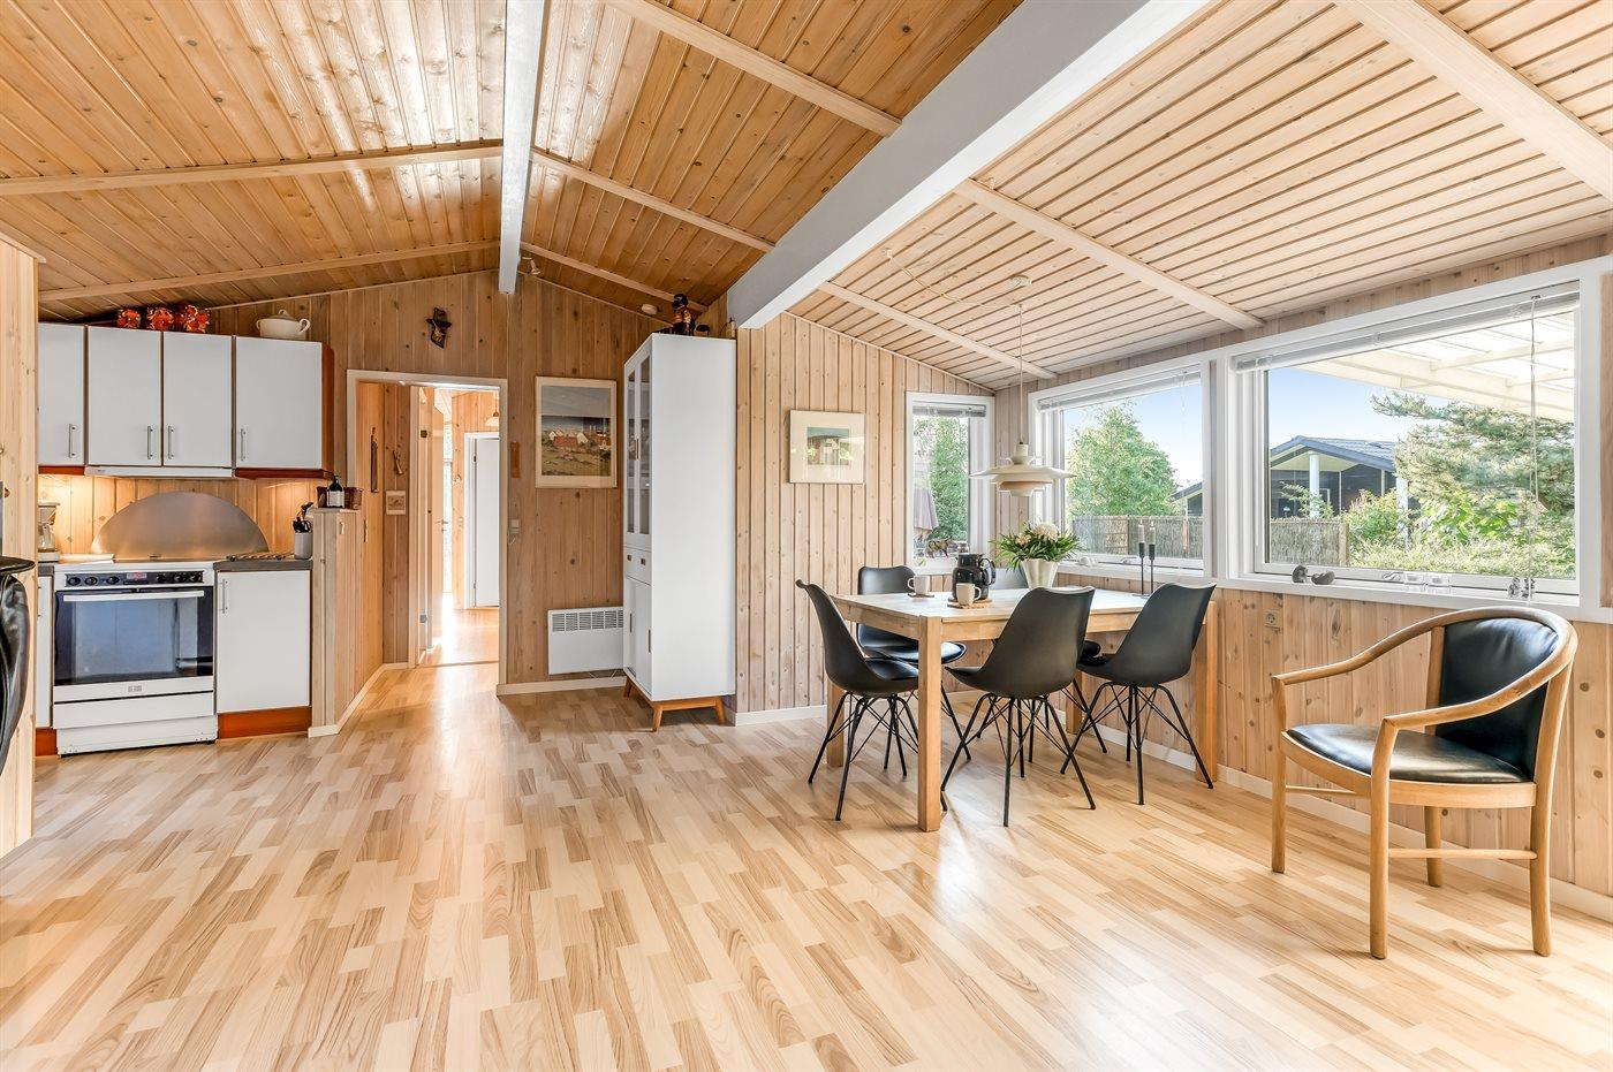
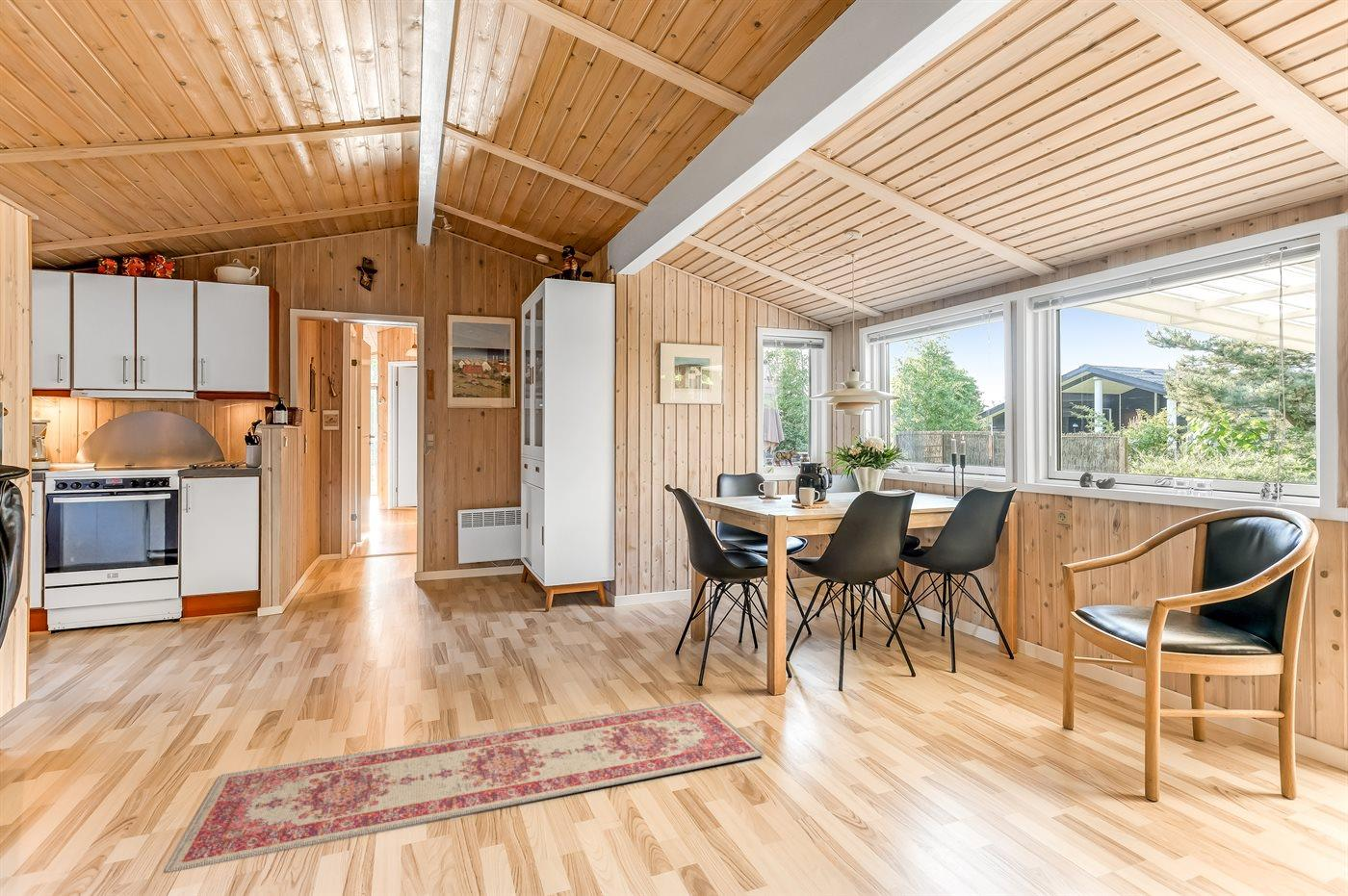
+ rug (501, 764)
